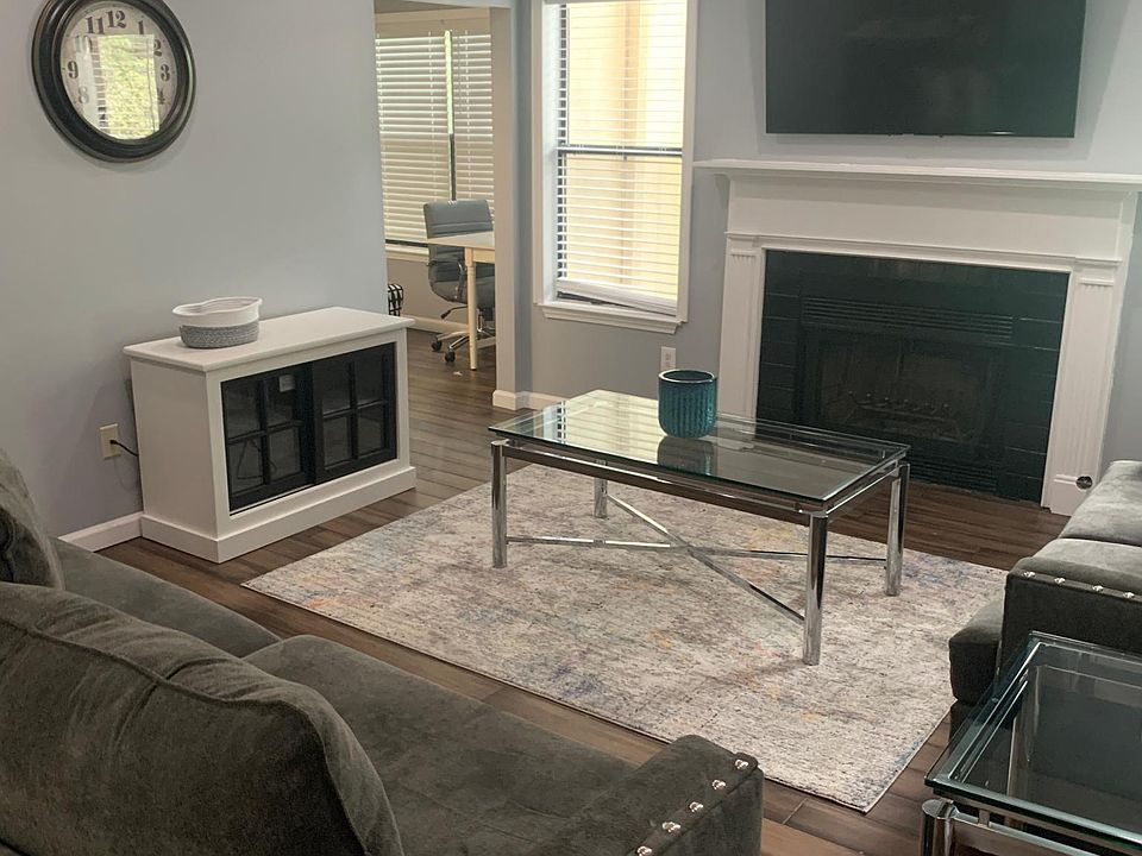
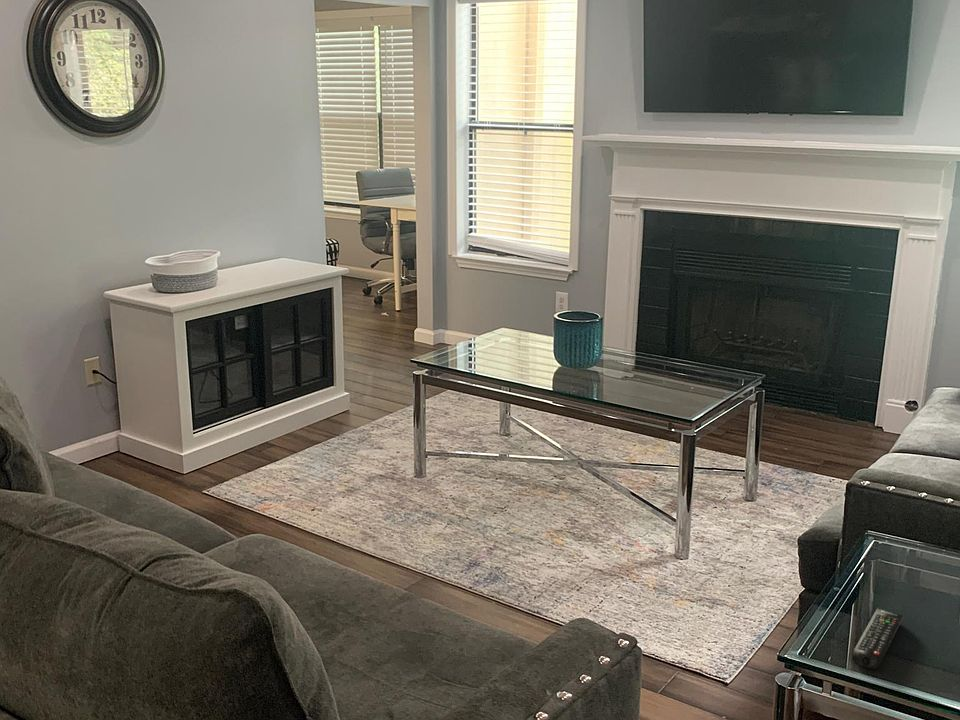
+ remote control (878, 636)
